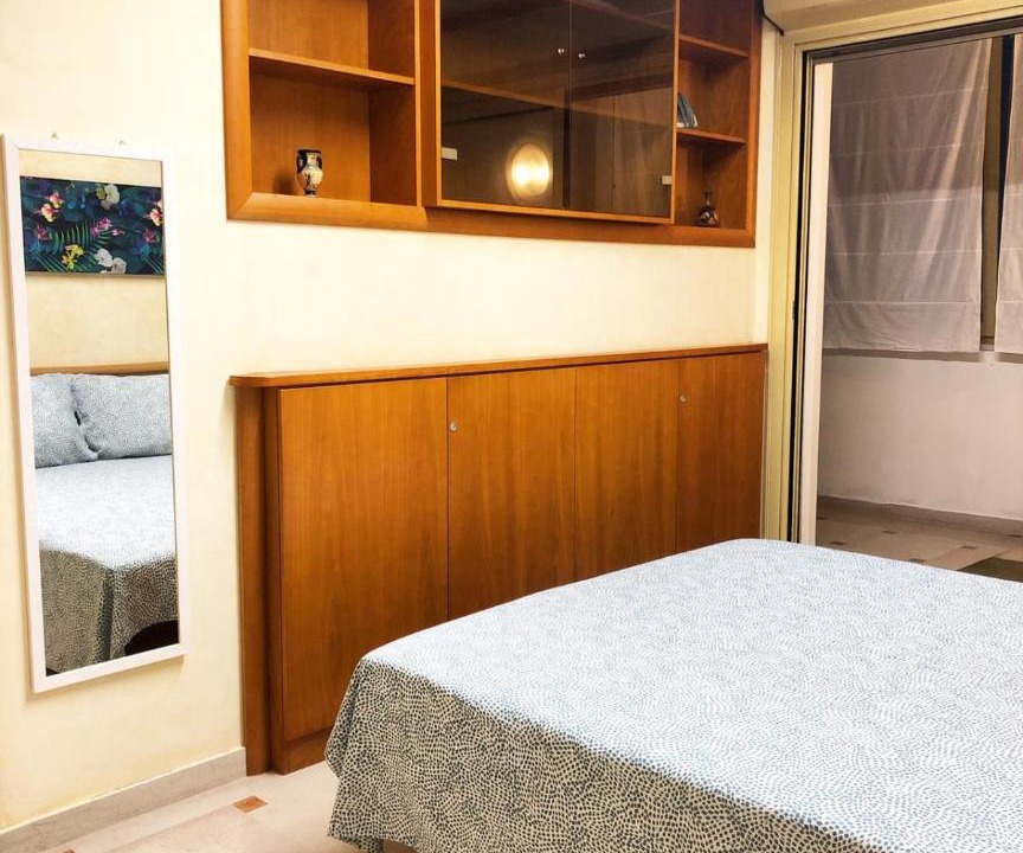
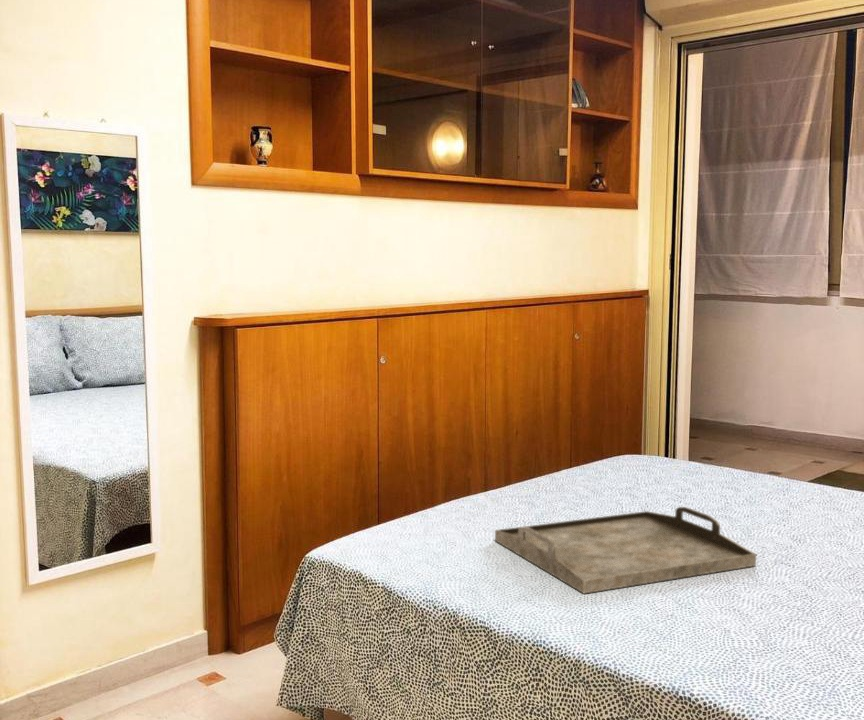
+ serving tray (619, 536)
